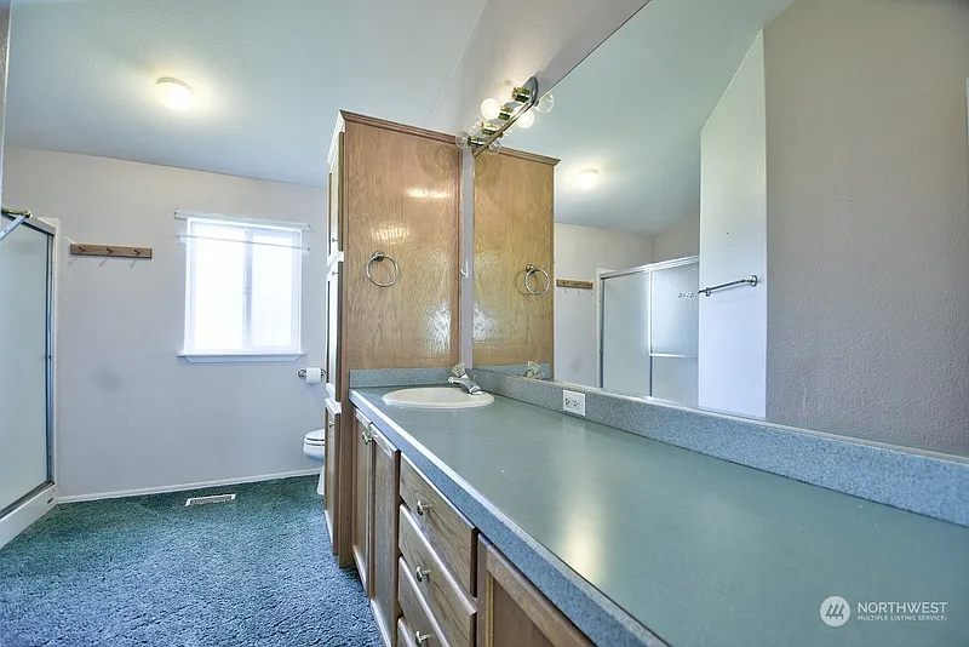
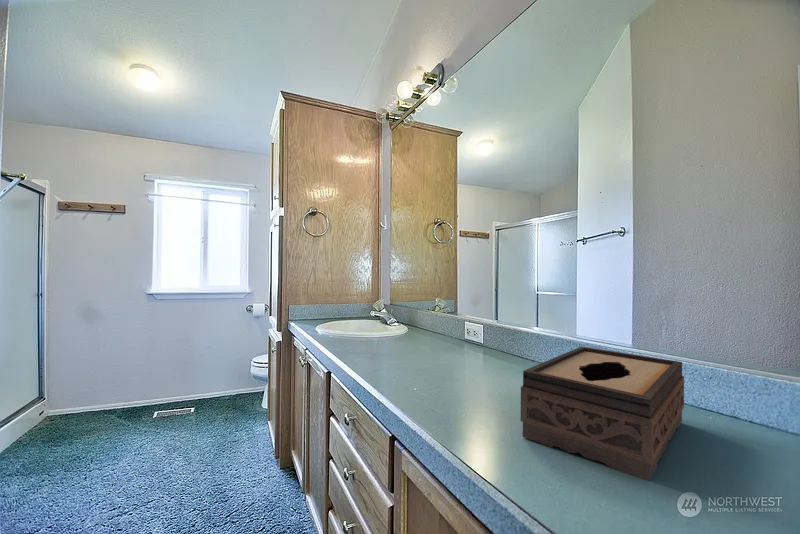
+ tissue box (606, 397)
